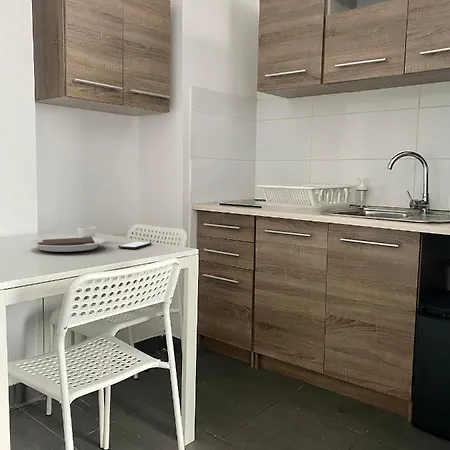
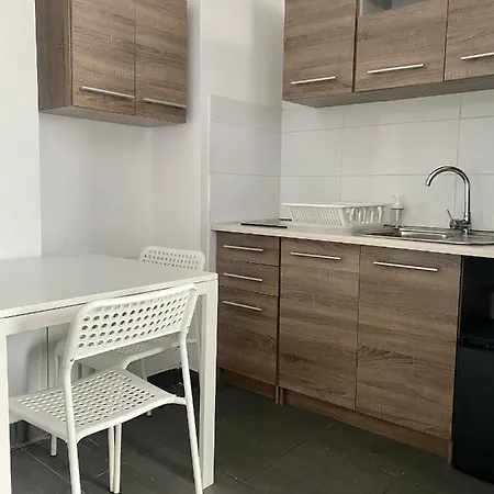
- placemat (93, 238)
